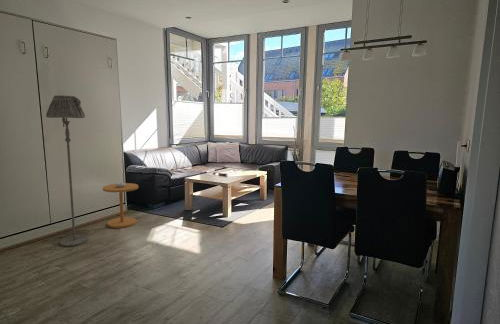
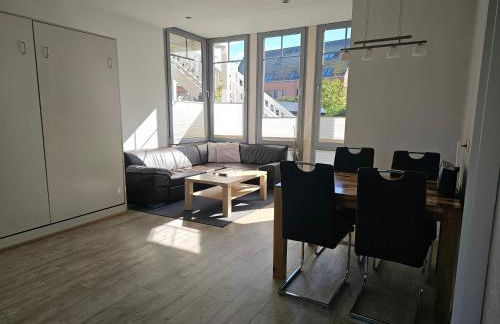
- side table (121, 203)
- floor lamp (69, 171)
